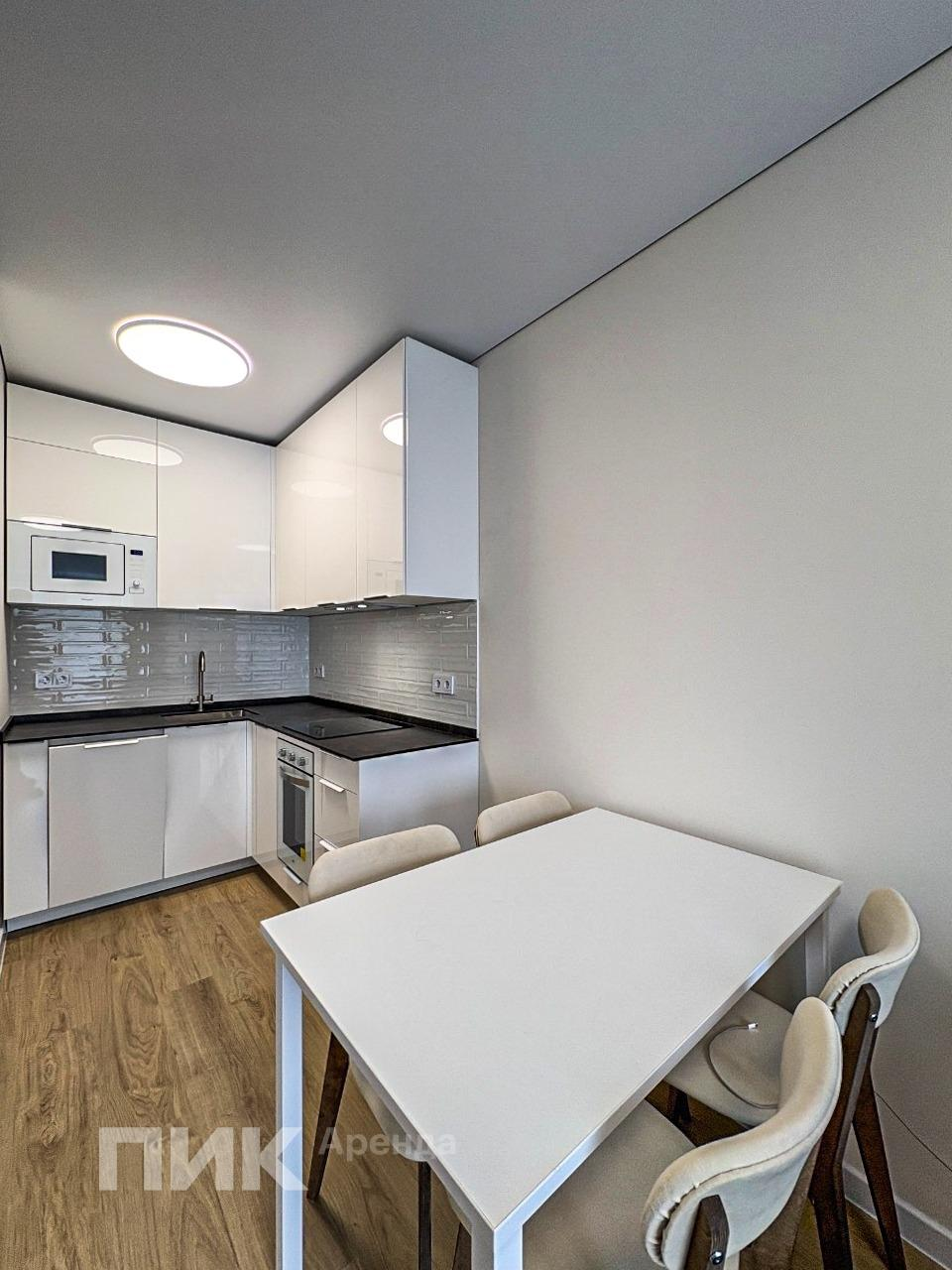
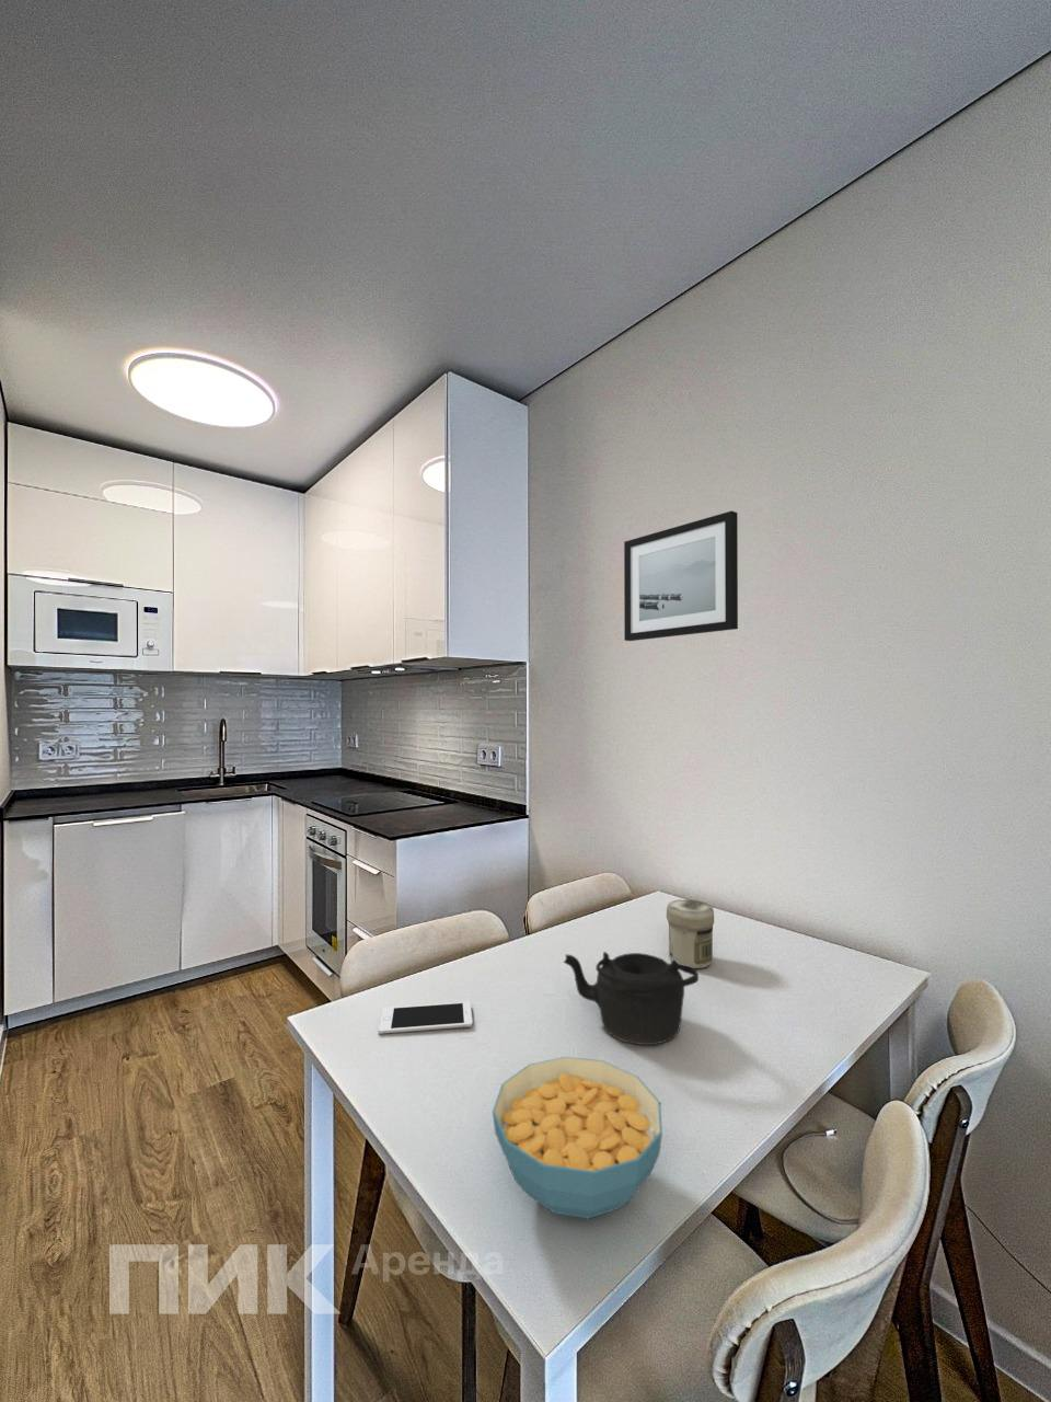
+ jar (690, 932)
+ teapot (631, 990)
+ wall art (676, 582)
+ cell phone (426, 1017)
+ cereal bowl (577, 1148)
